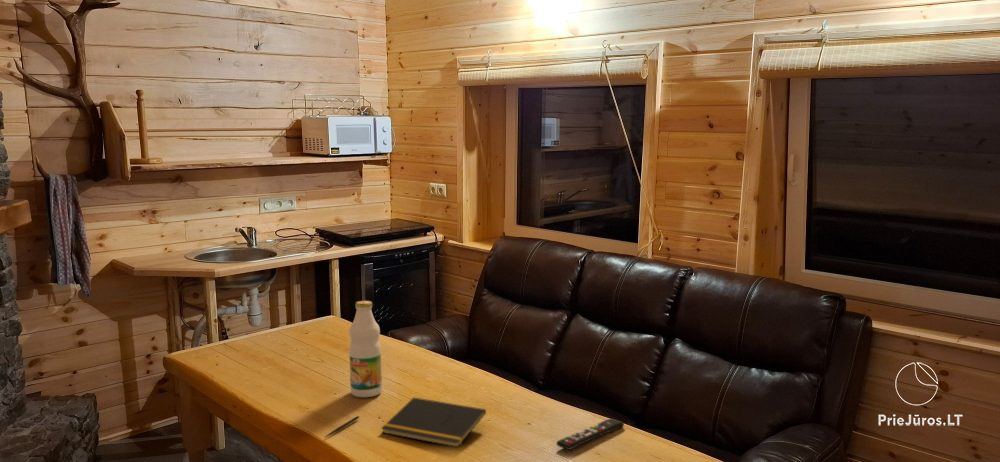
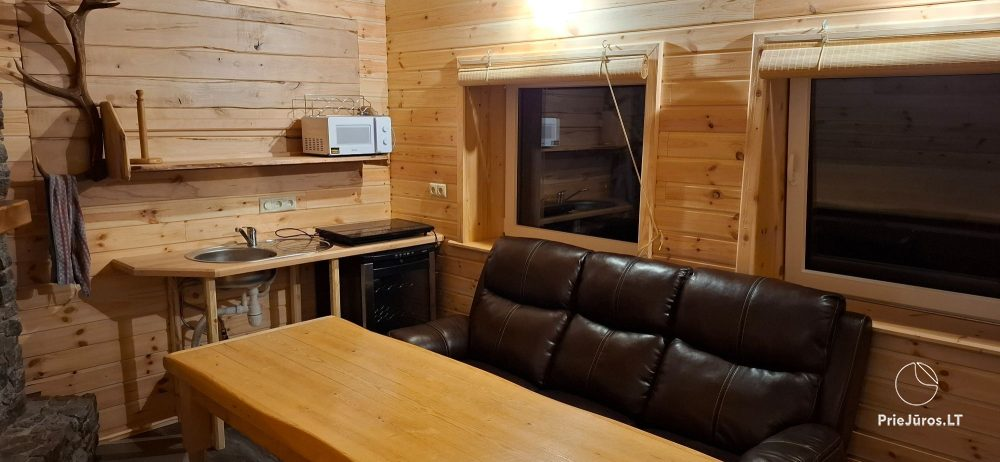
- remote control (591, 433)
- pen (341, 426)
- notepad (434, 420)
- bottle (365, 347)
